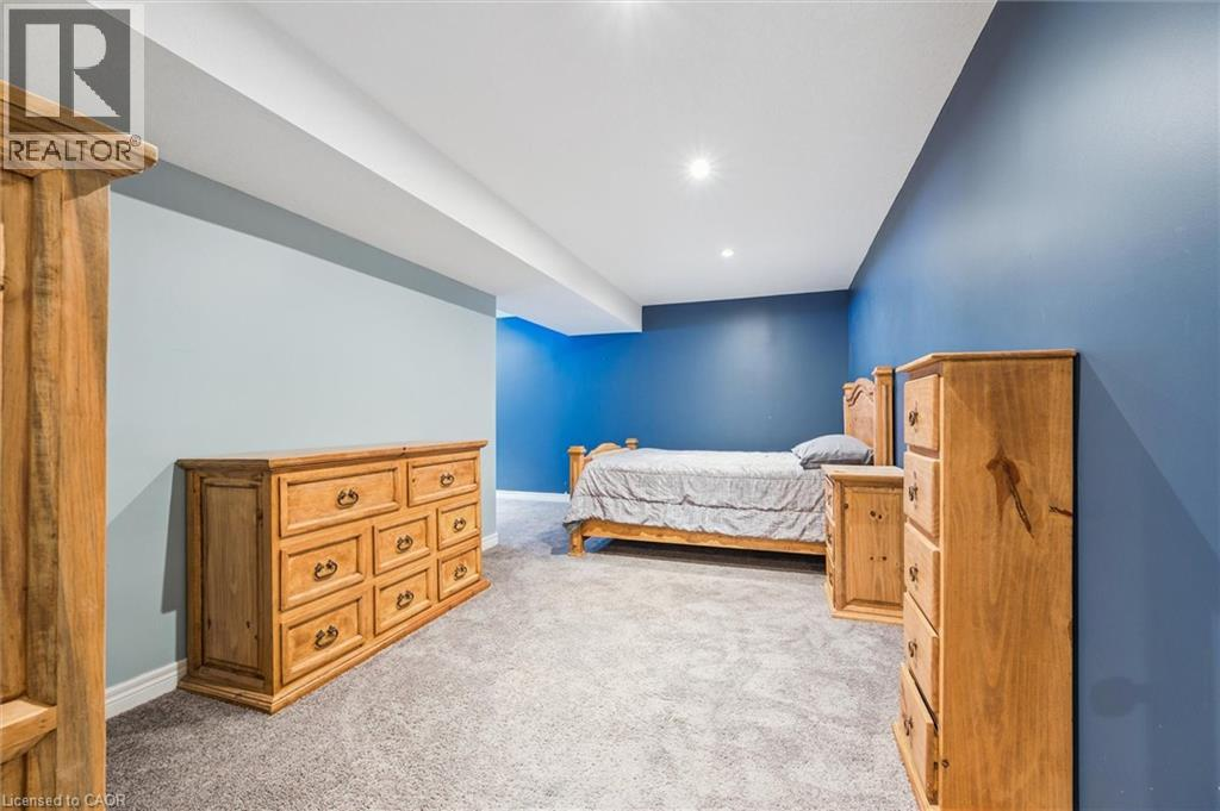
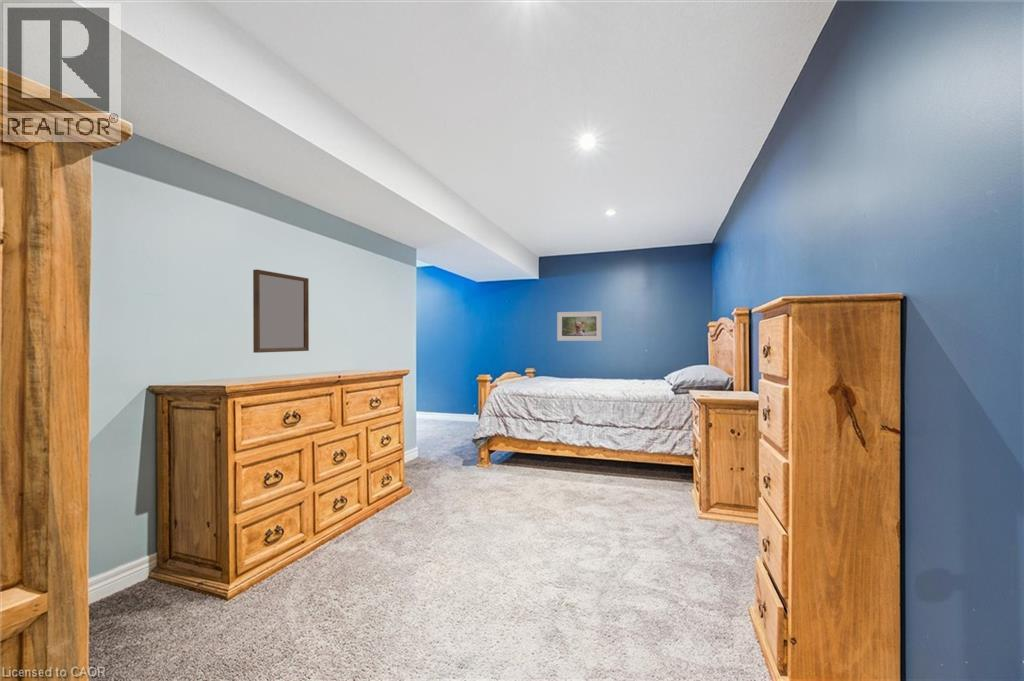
+ home mirror (282, 313)
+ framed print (579, 326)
